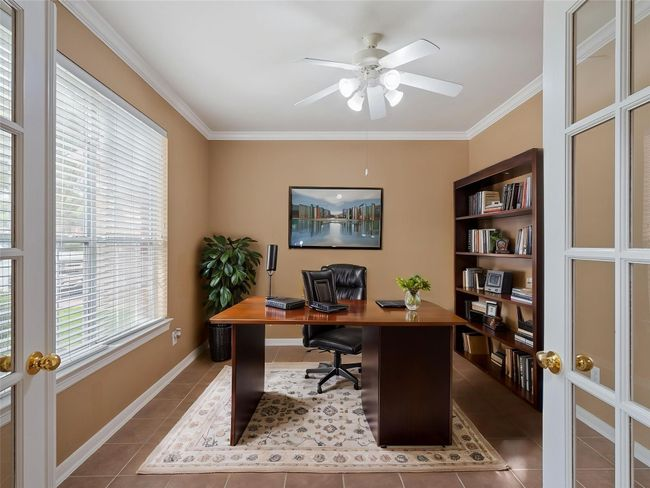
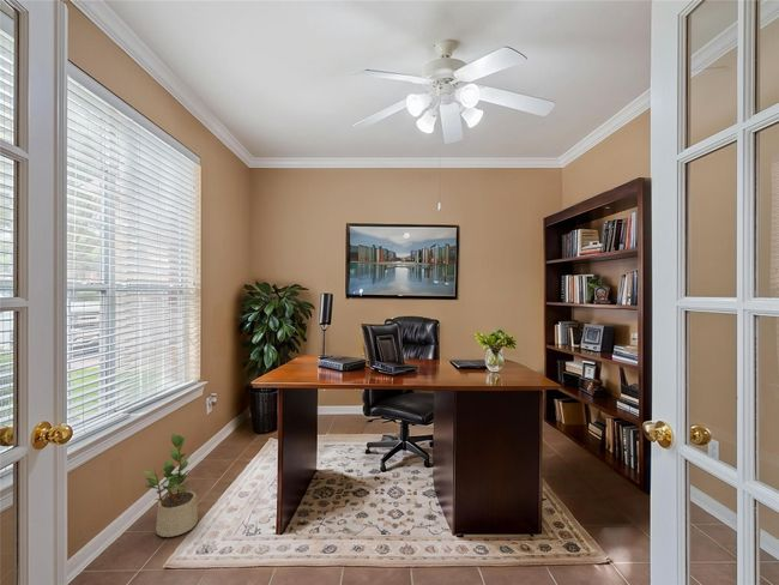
+ potted plant (171, 483)
